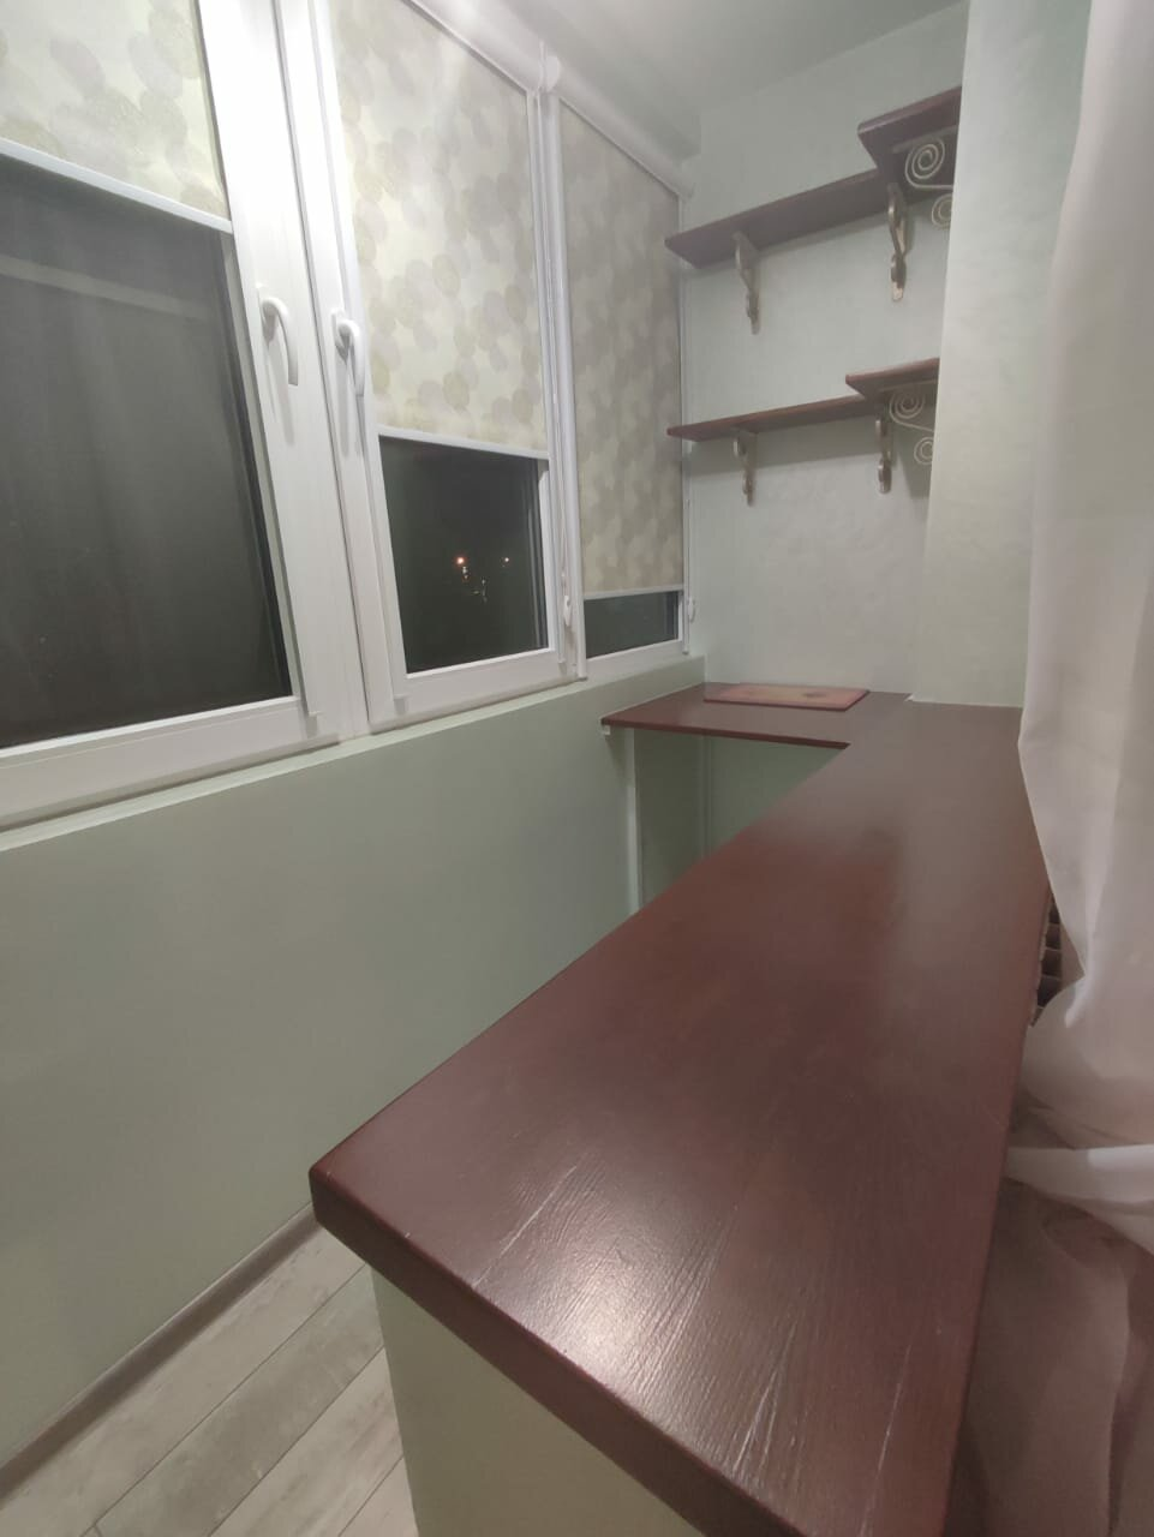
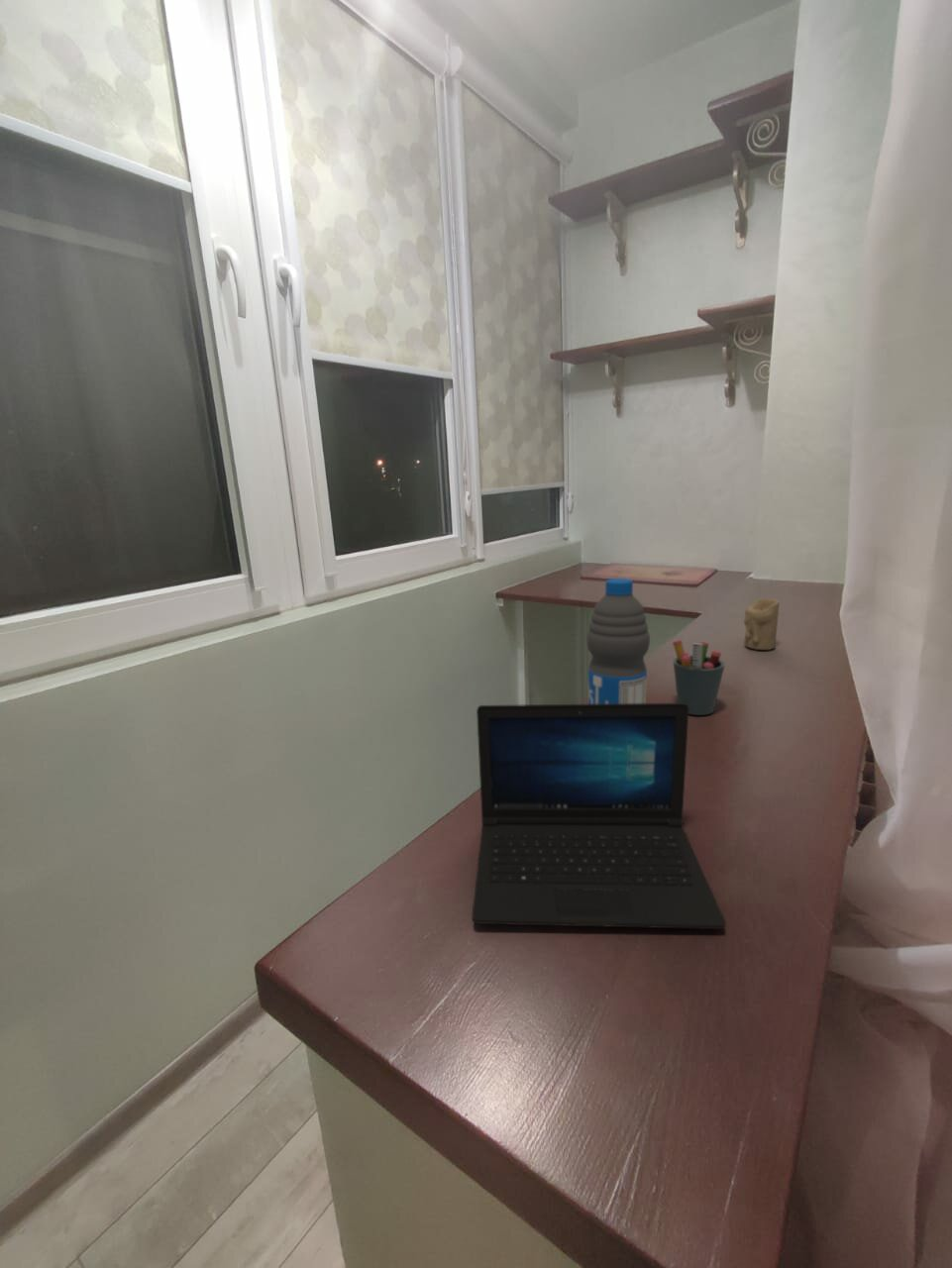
+ water bottle (617, 666)
+ laptop (586, 804)
+ pen holder (696, 673)
+ candle (760, 623)
